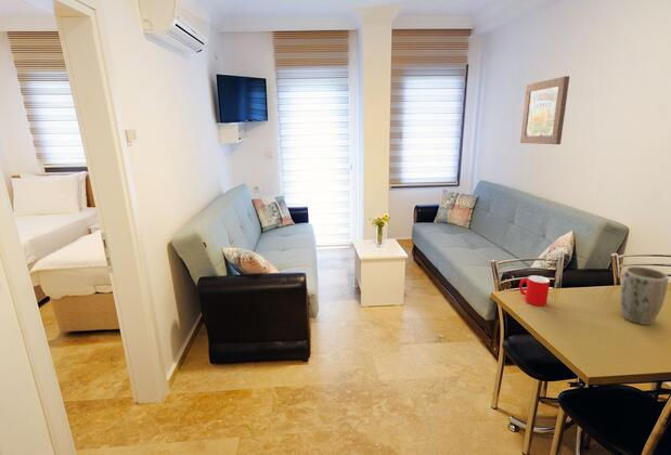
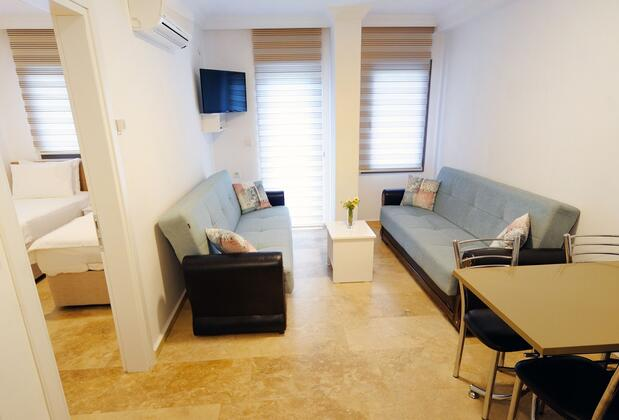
- wall art (542, 113)
- cup (532, 288)
- plant pot (641, 296)
